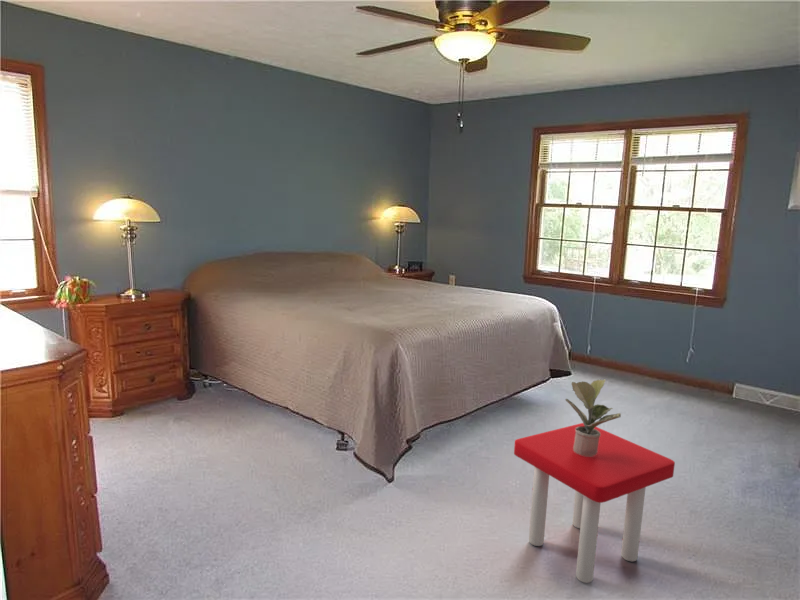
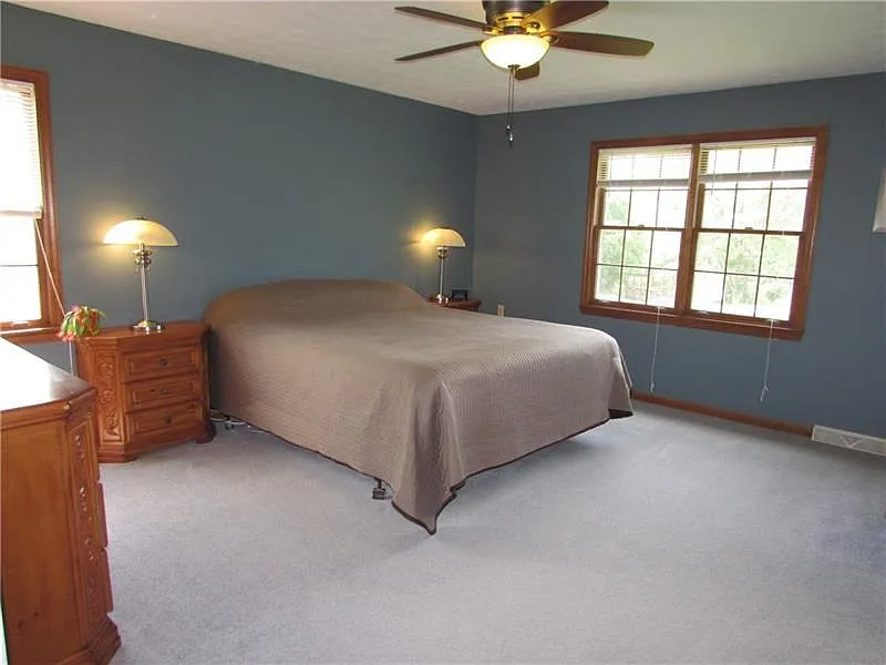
- potted plant (594, 414)
- stool (587, 500)
